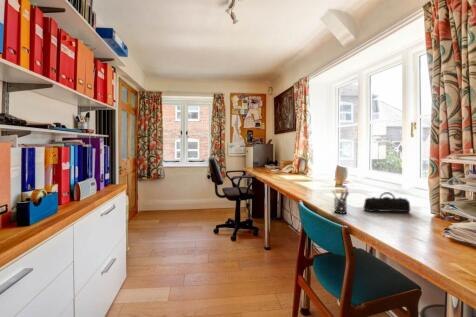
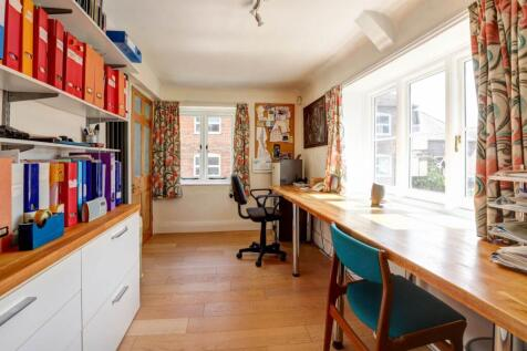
- pencil case (386, 201)
- pen holder (341, 199)
